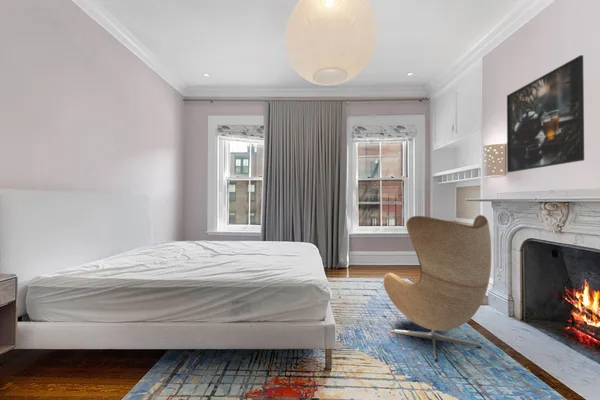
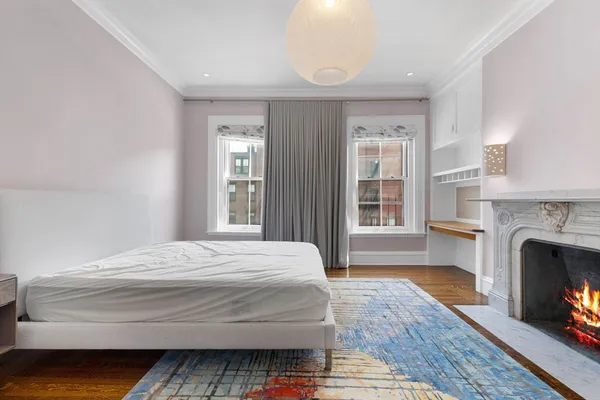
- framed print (539, 122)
- armchair (437, 278)
